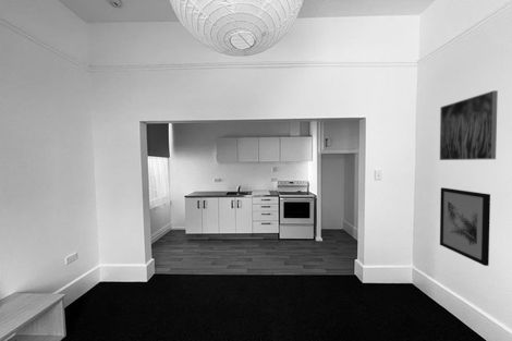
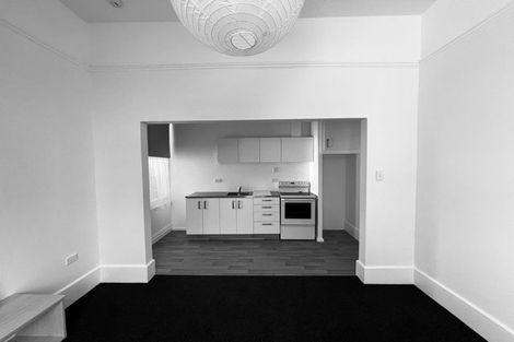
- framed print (464, 130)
- wall art (462, 222)
